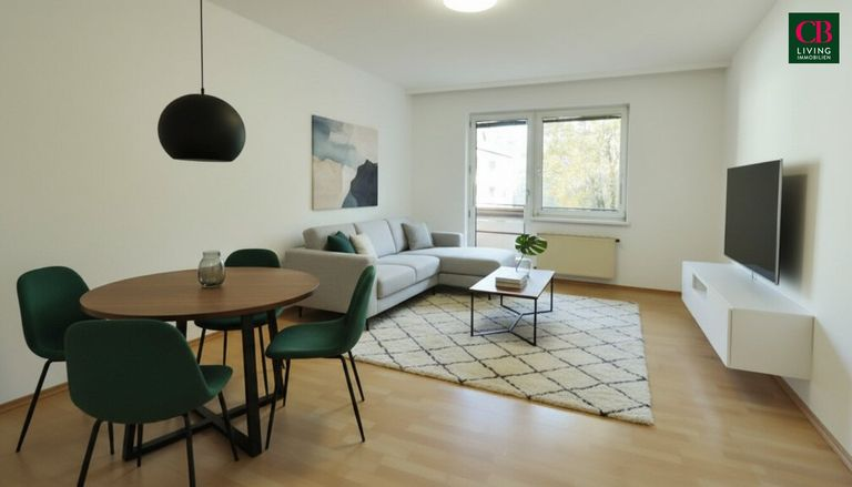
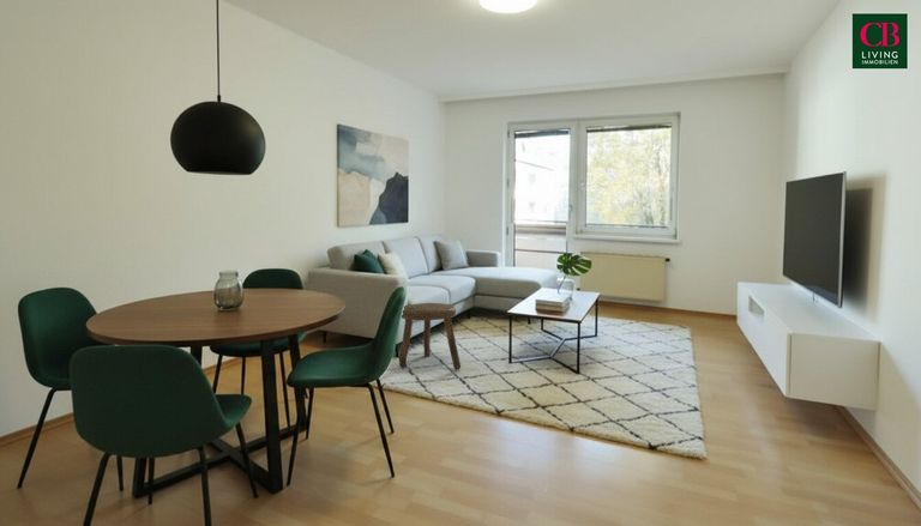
+ stool (429, 335)
